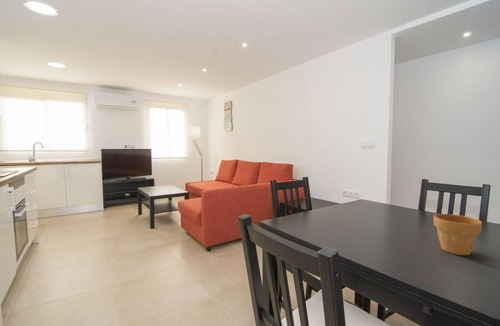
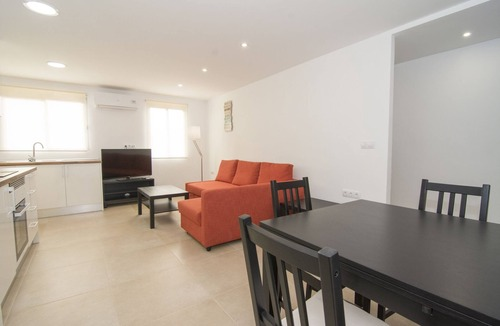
- flower pot (456, 234)
